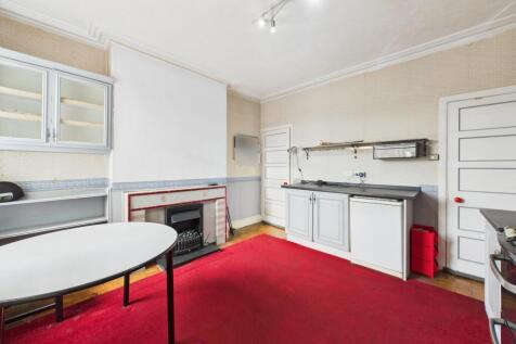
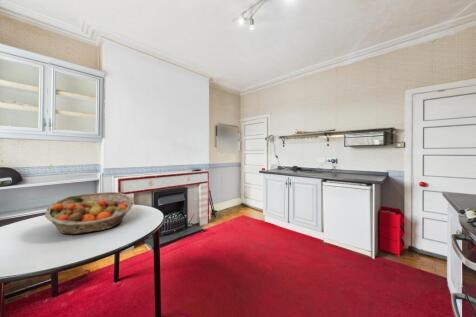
+ fruit basket (93, 211)
